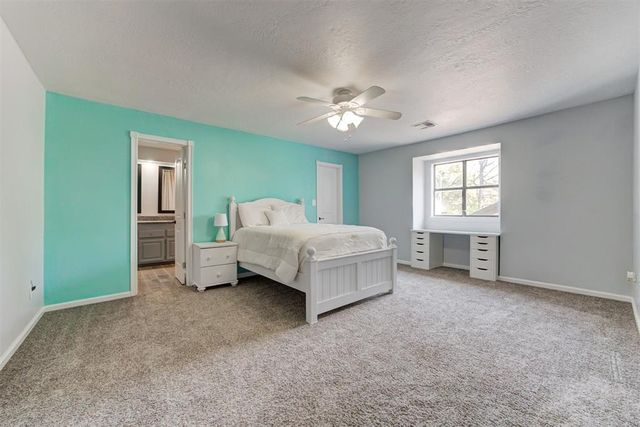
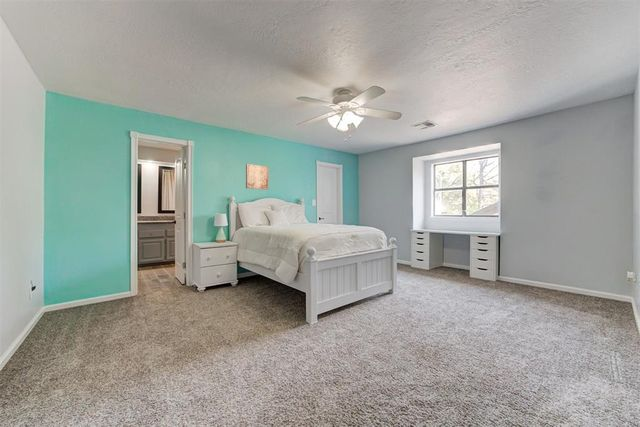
+ wall art (257, 177)
